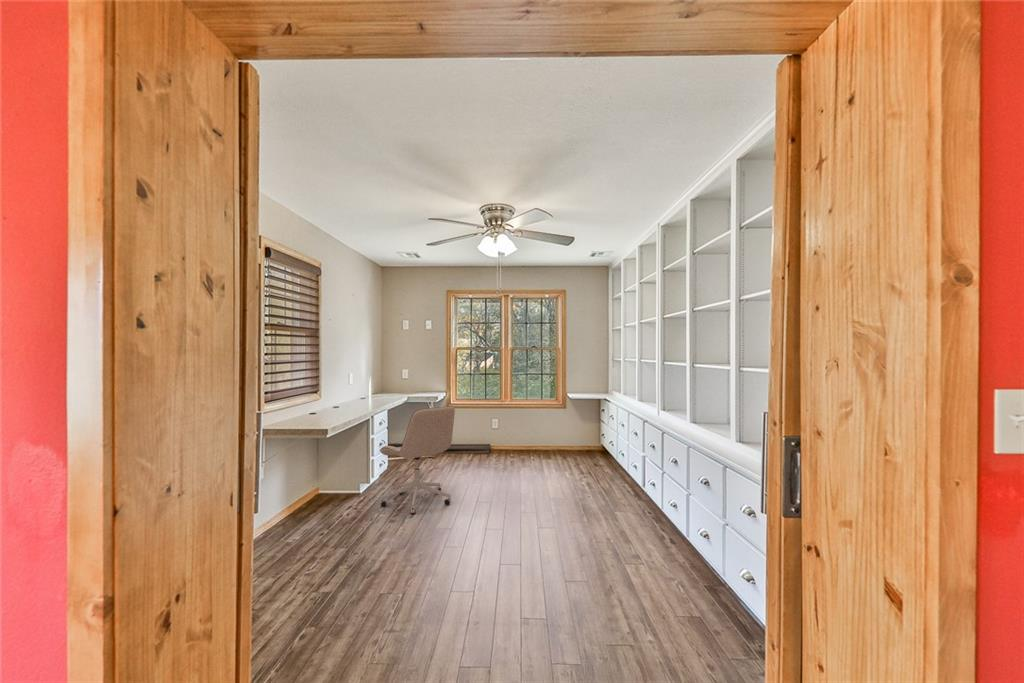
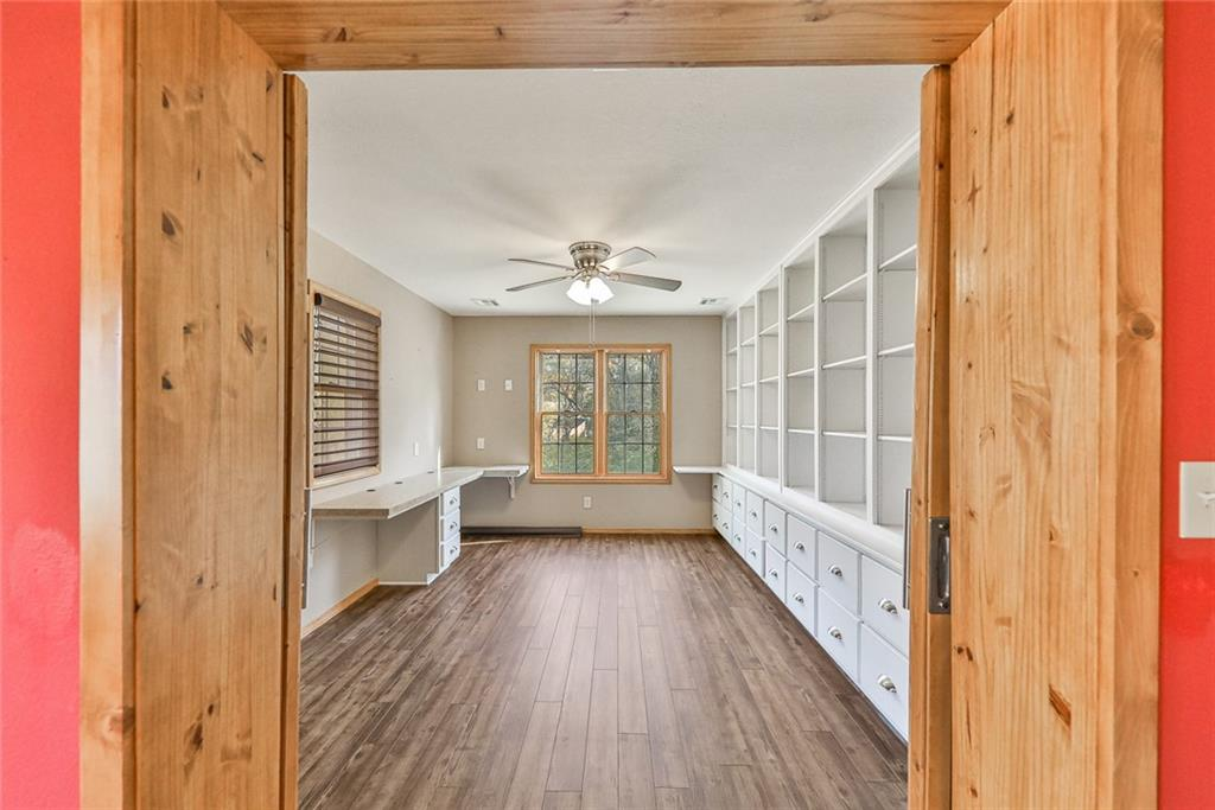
- office chair (417, 452)
